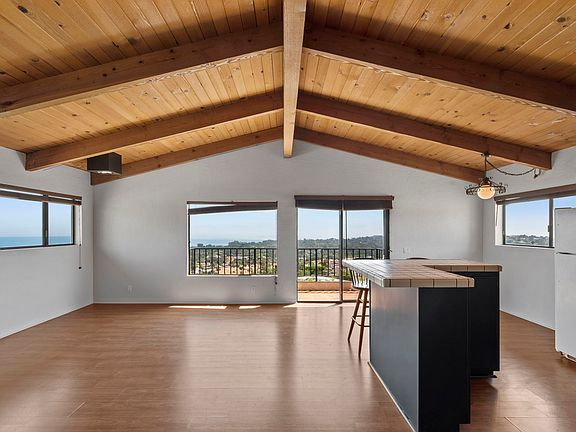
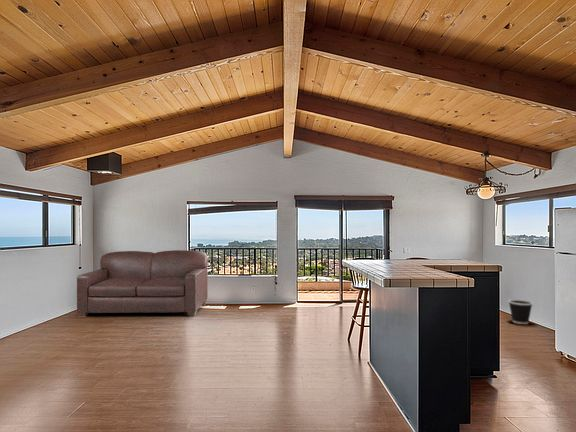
+ sofa (146, 281)
+ wastebasket (520, 311)
